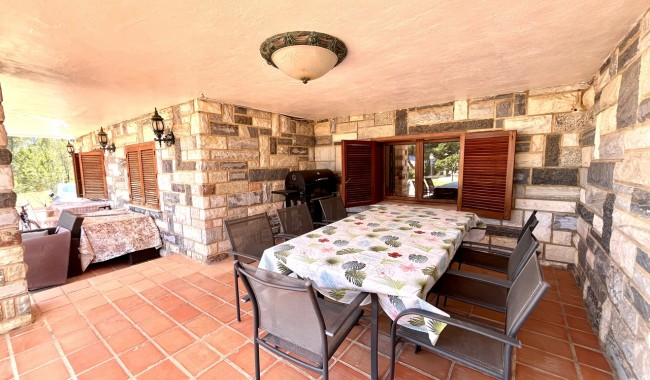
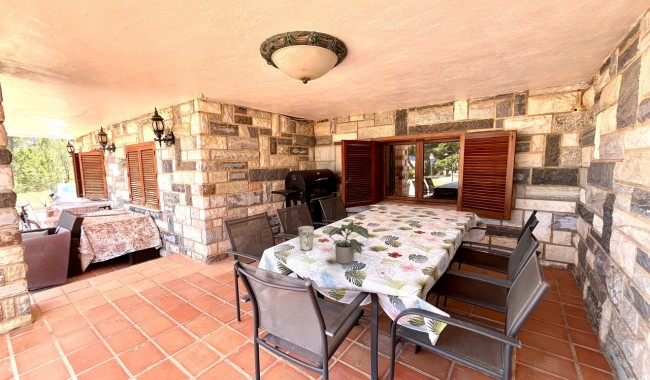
+ cup (306, 238)
+ potted plant (349, 243)
